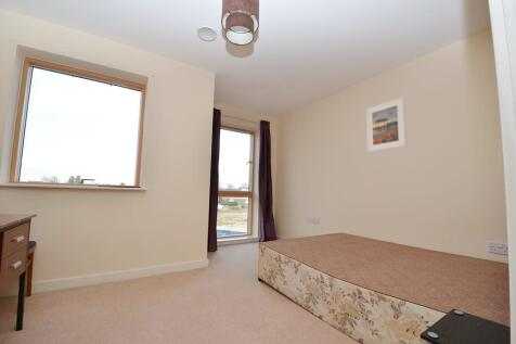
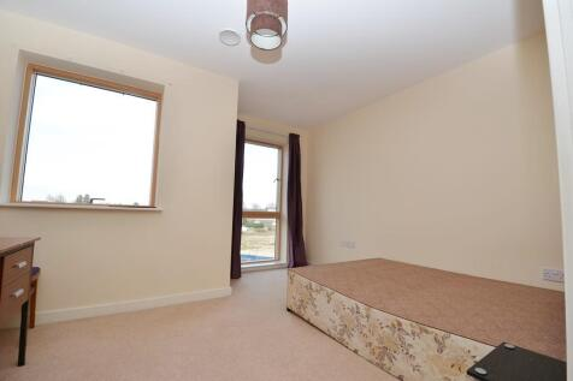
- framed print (385, 126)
